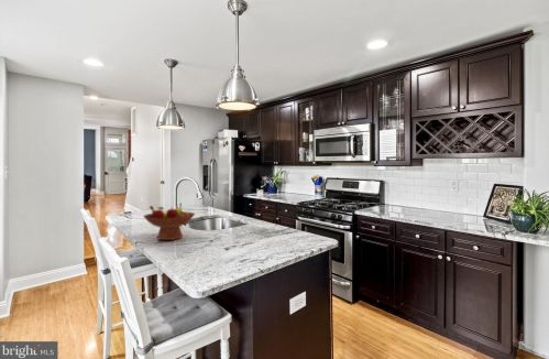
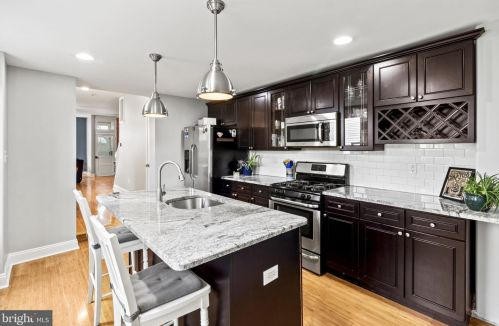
- fruit bowl (169, 221)
